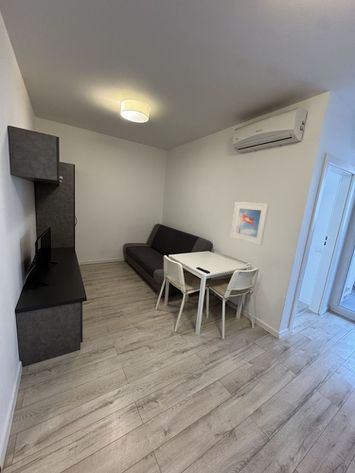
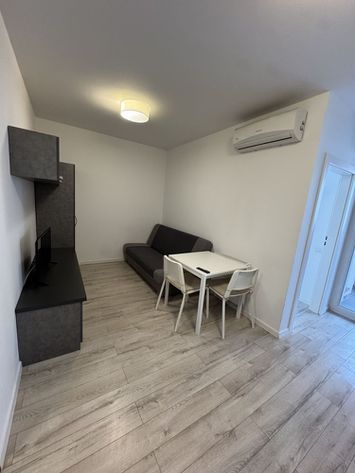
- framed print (248, 222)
